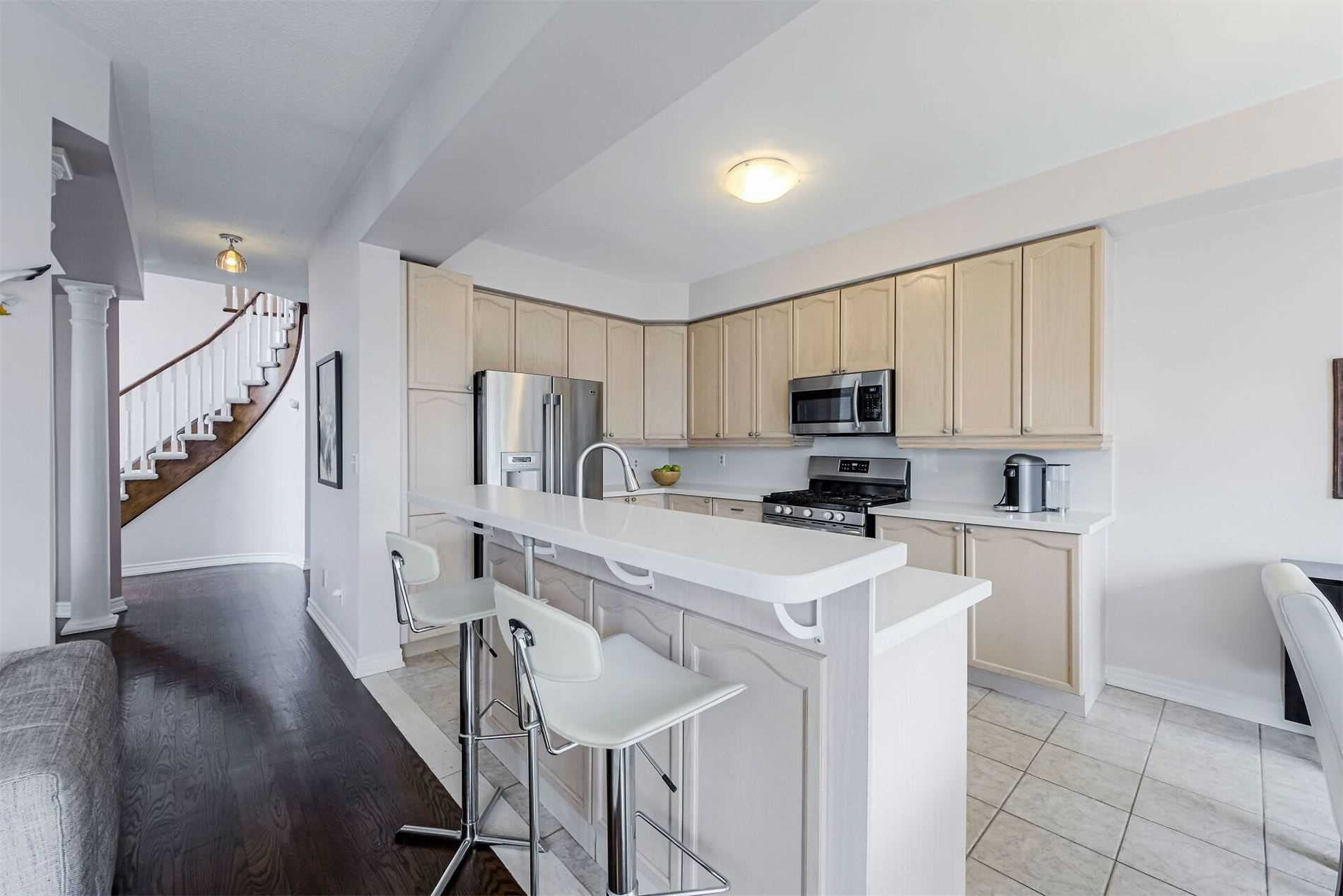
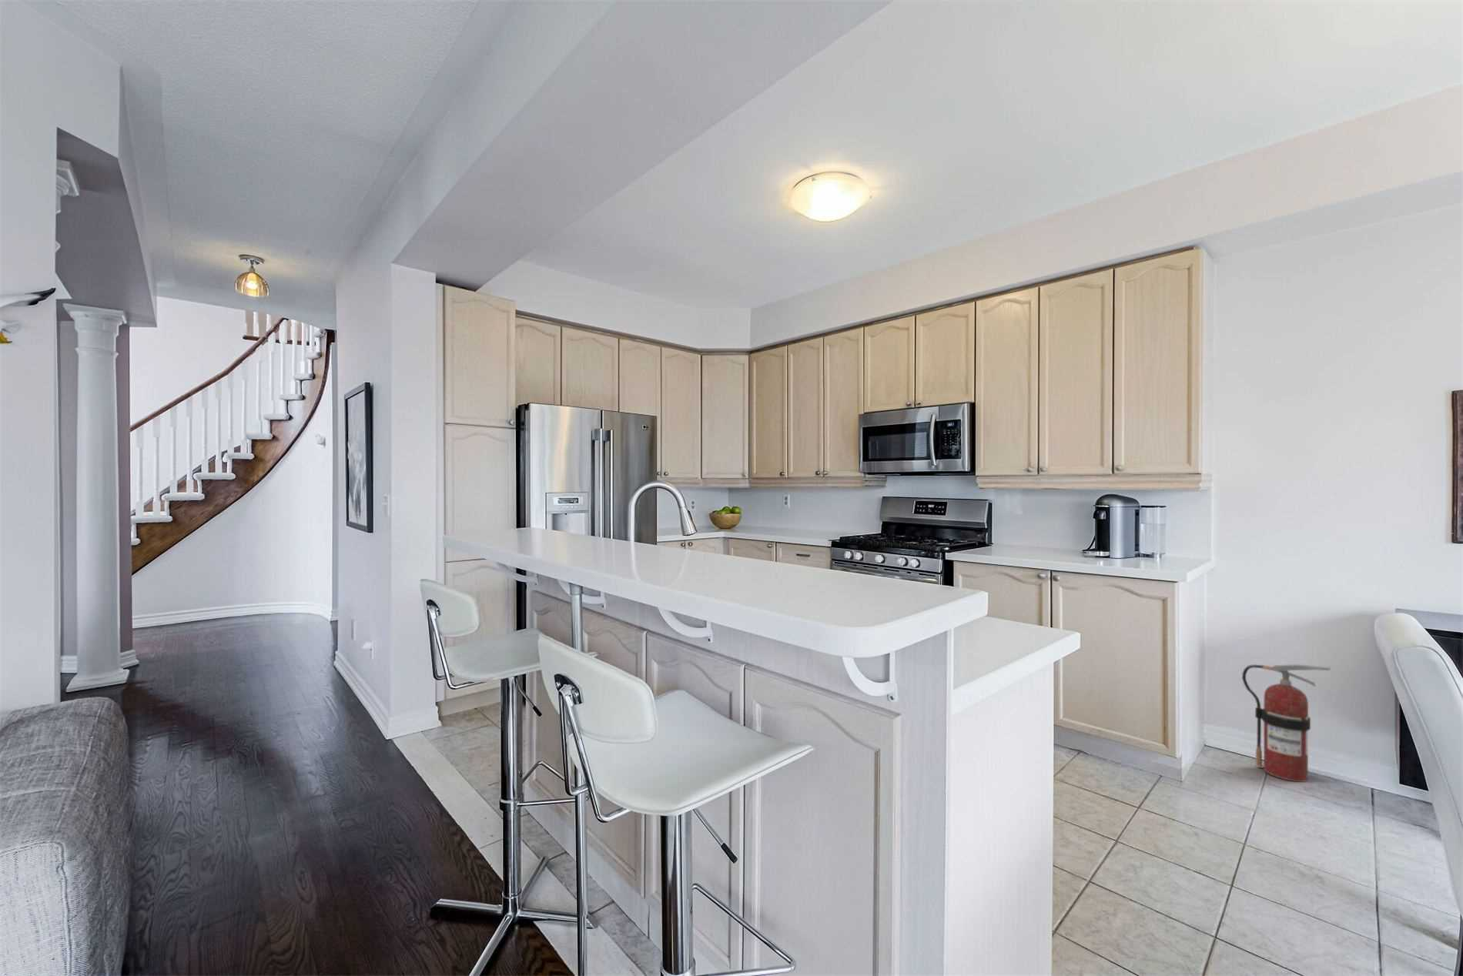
+ fire extinguisher (1284, 717)
